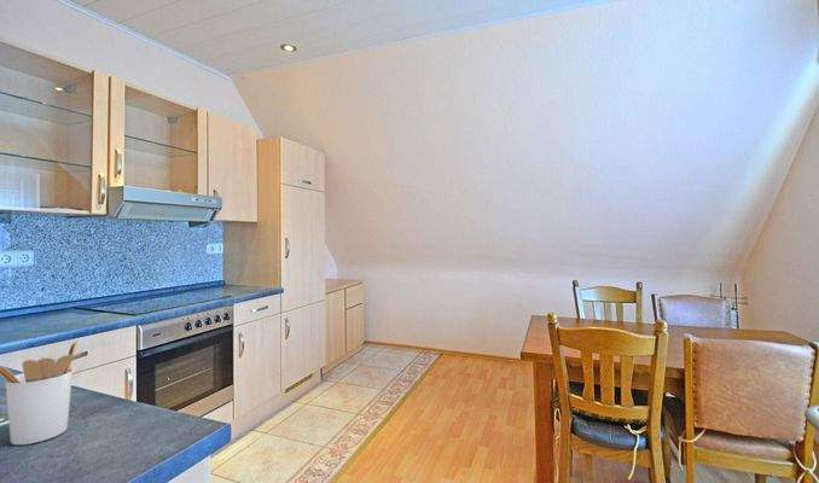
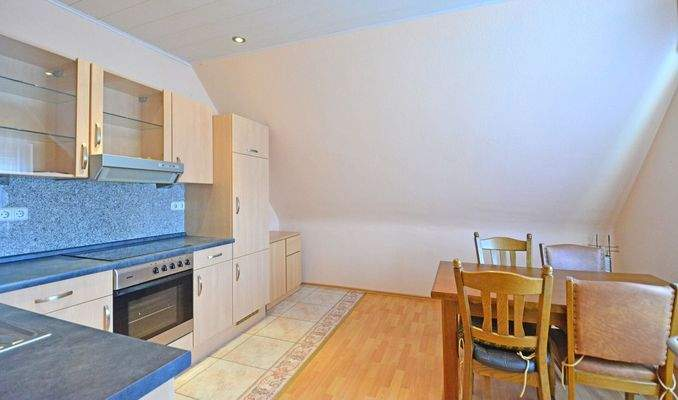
- utensil holder (42, 392)
